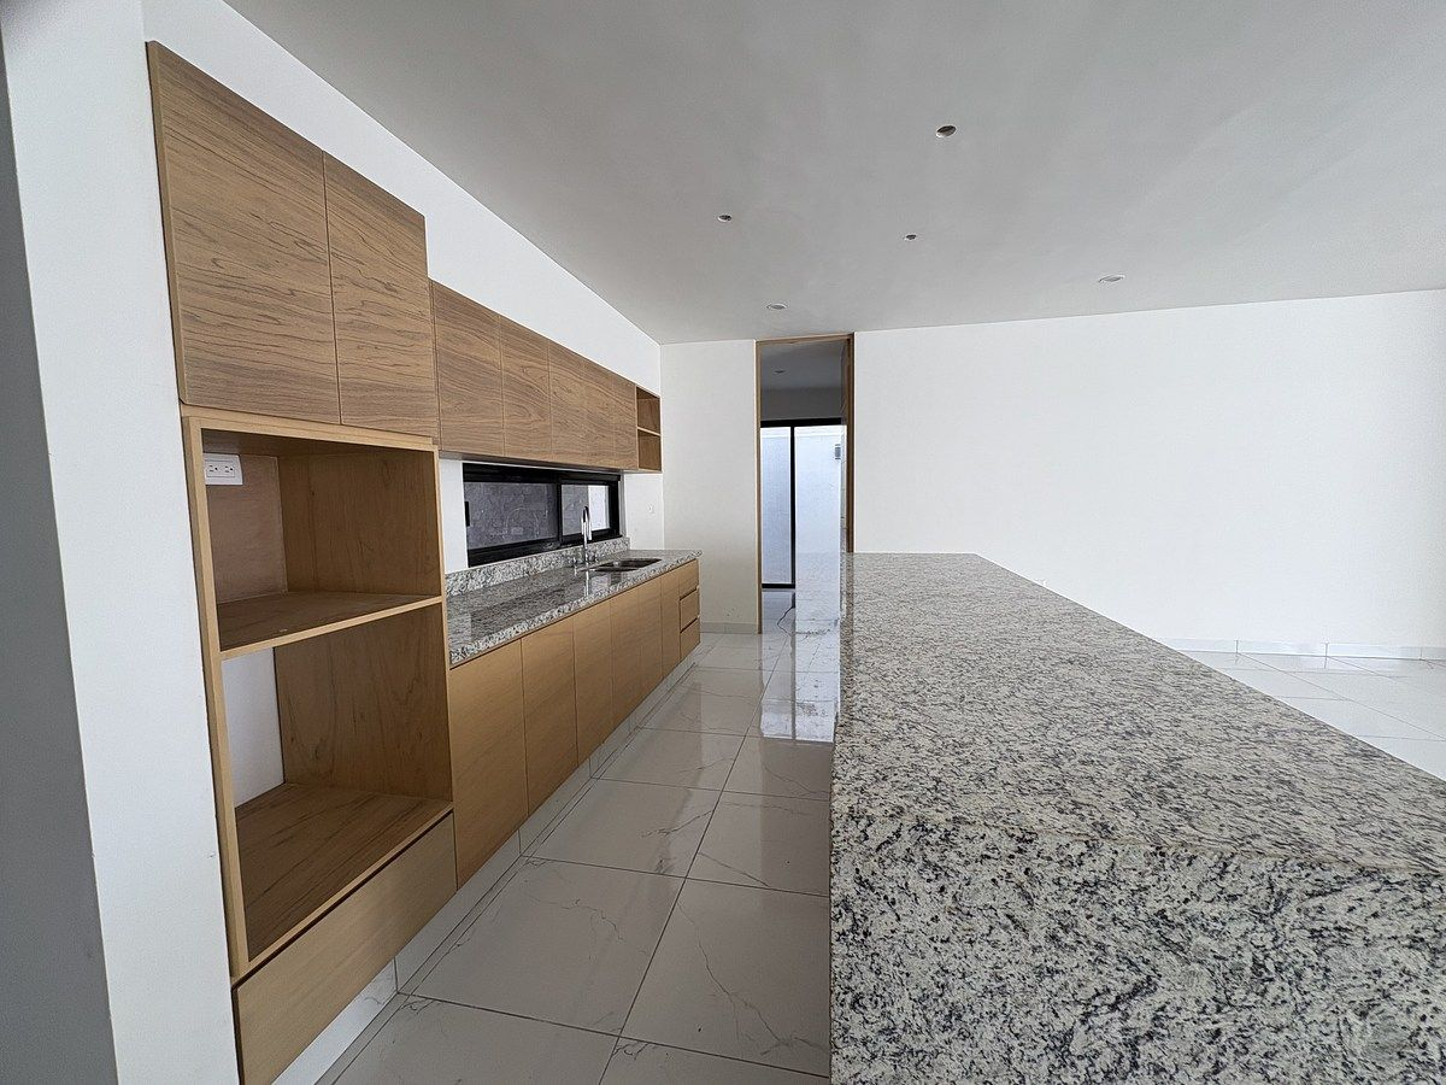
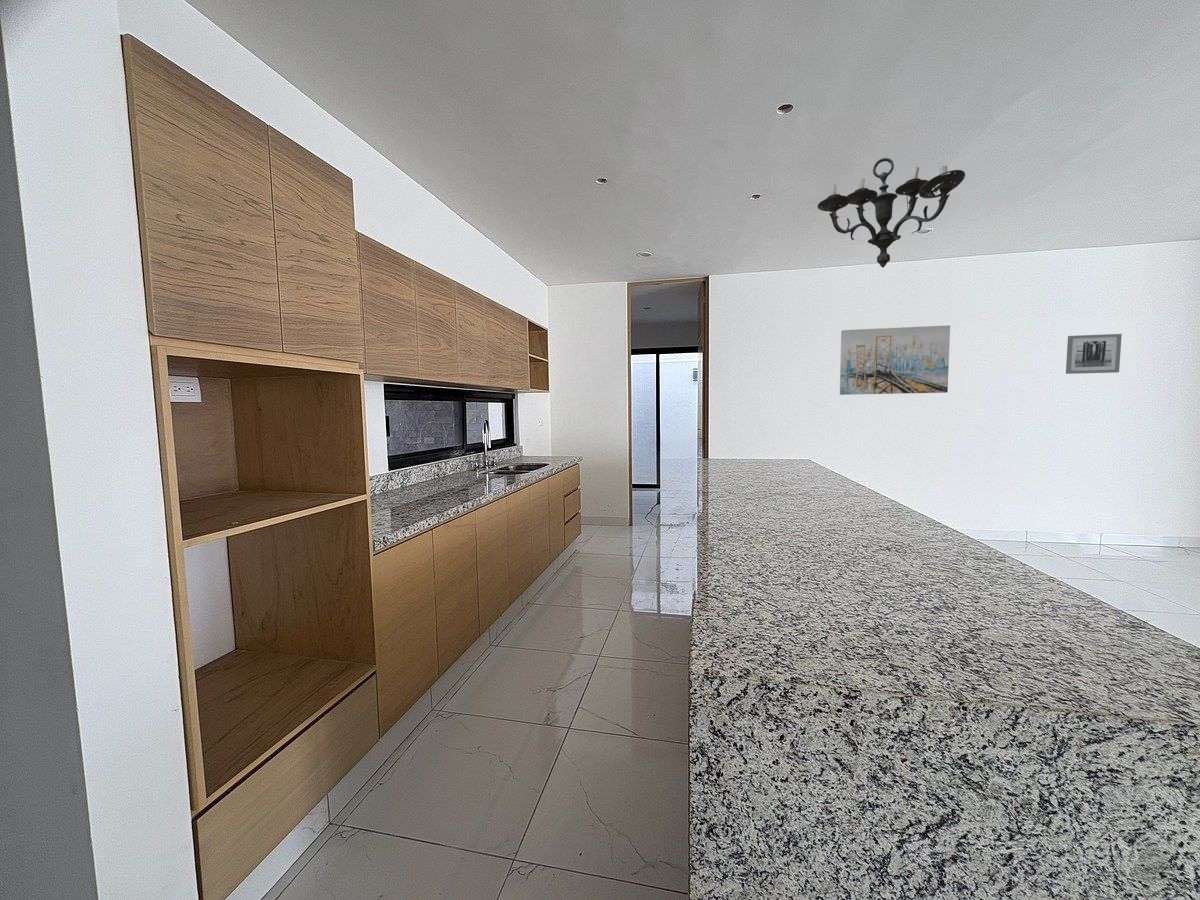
+ wall sconce (886, 200)
+ wall art (1093, 354)
+ wall art (893, 361)
